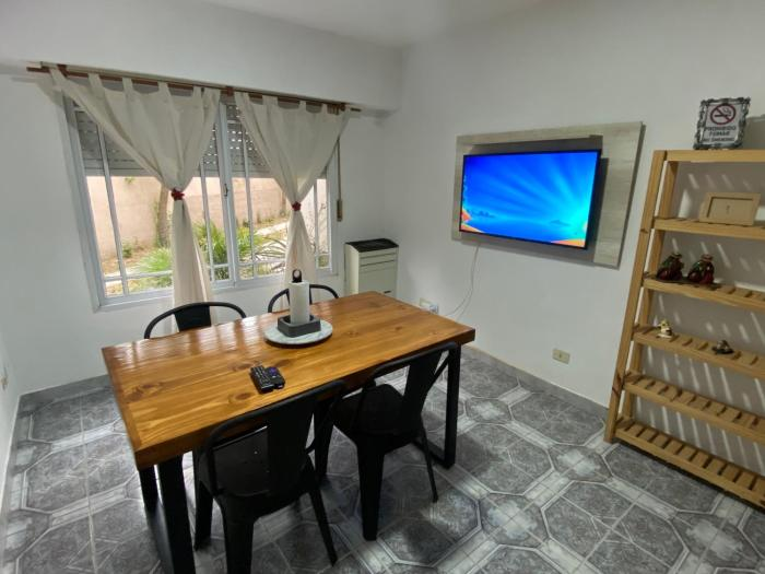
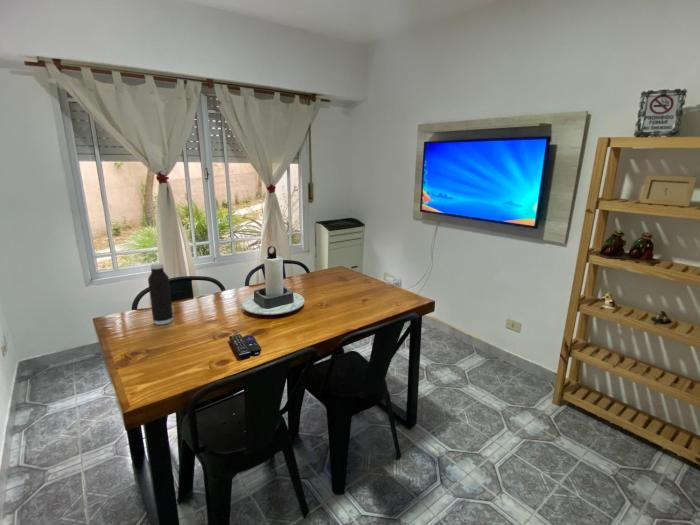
+ water bottle (160, 293)
